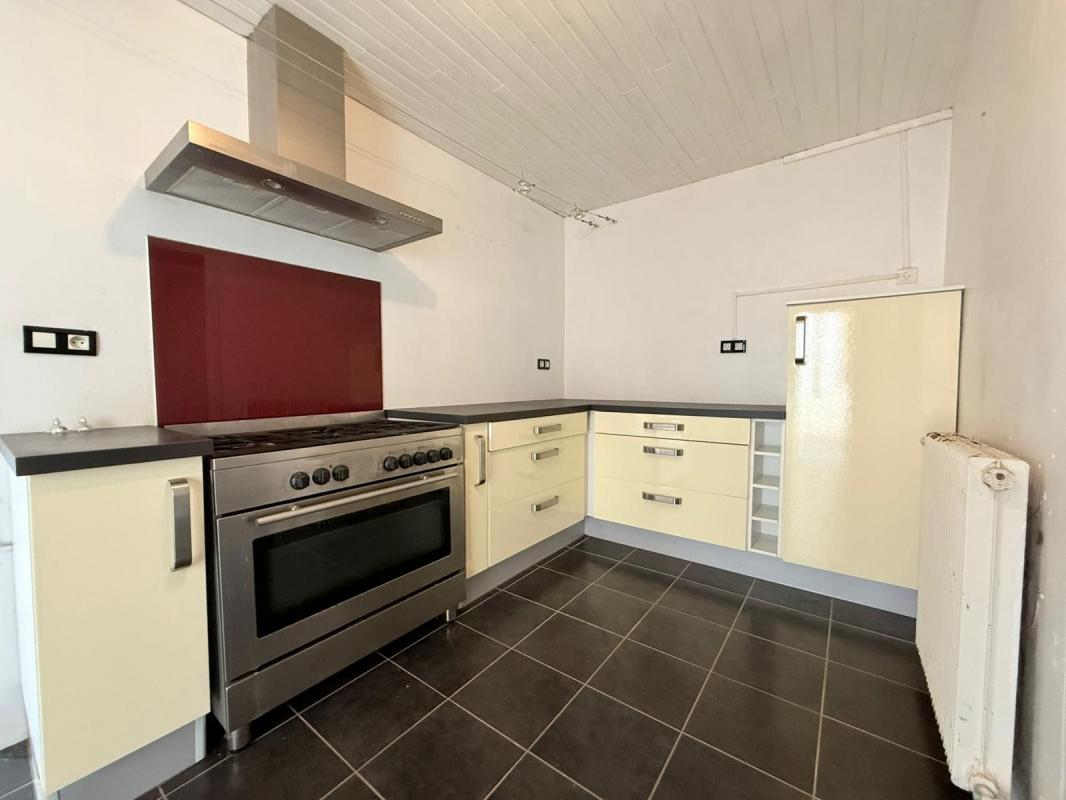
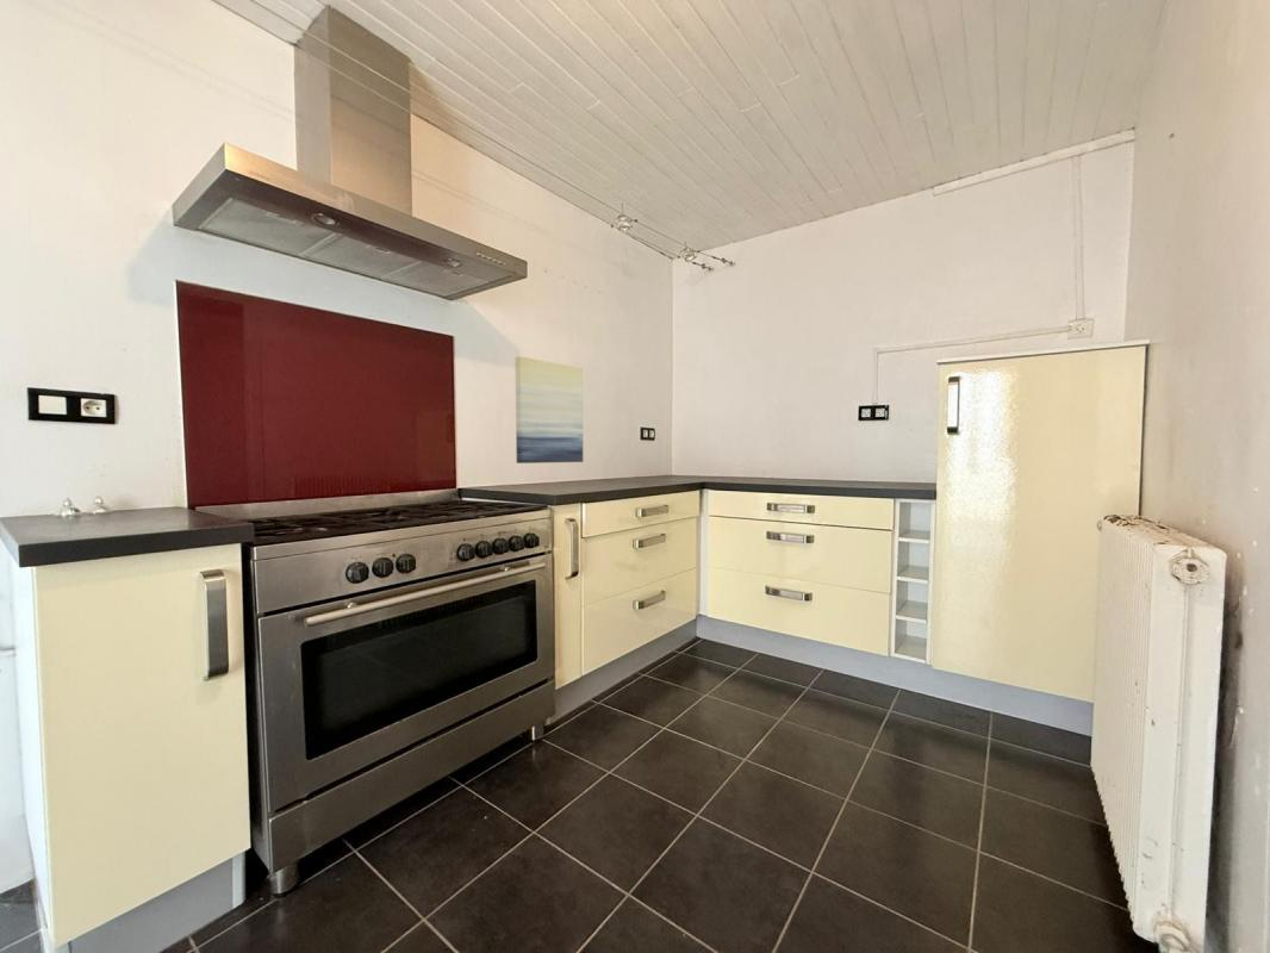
+ wall art (550, 412)
